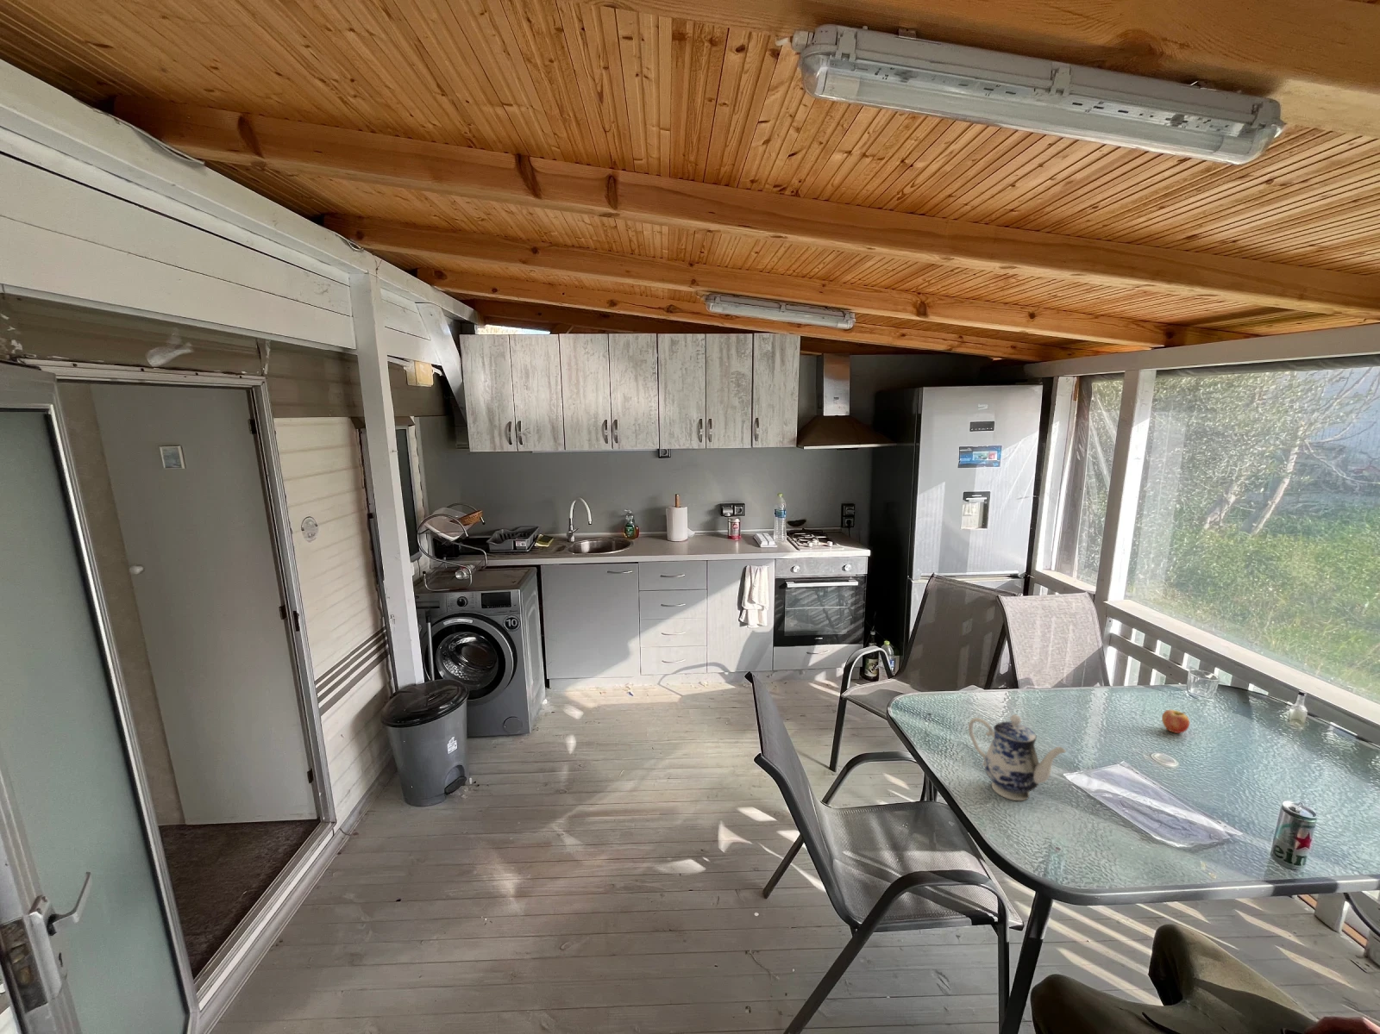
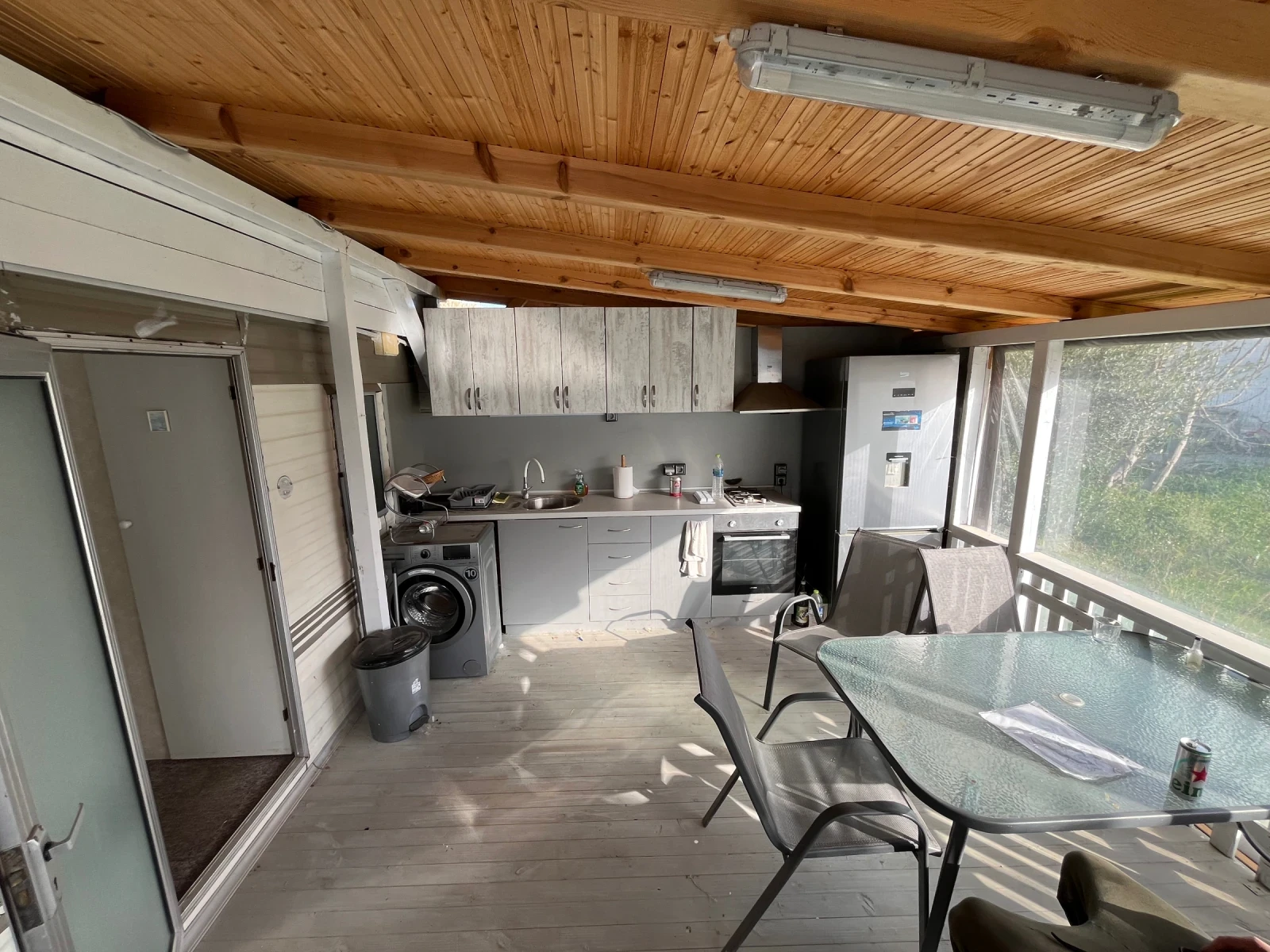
- teapot (1013, 753)
- fruit (1176, 720)
